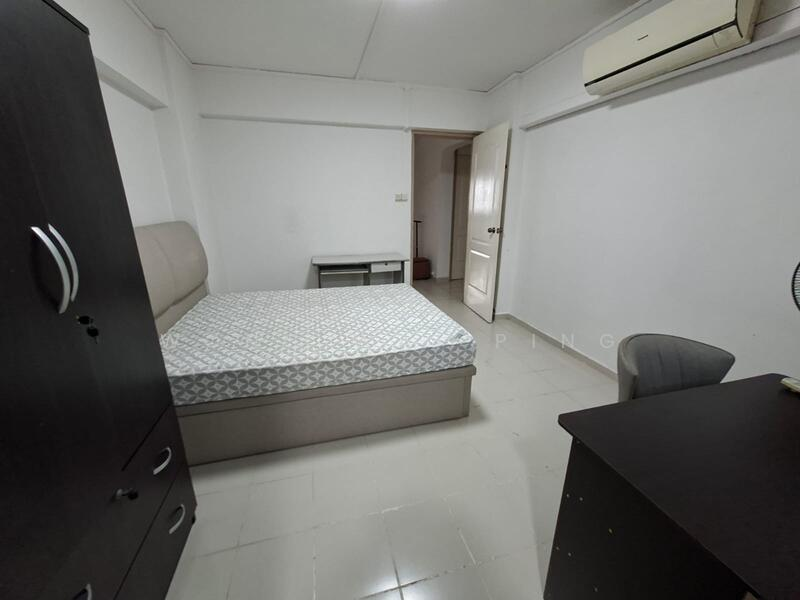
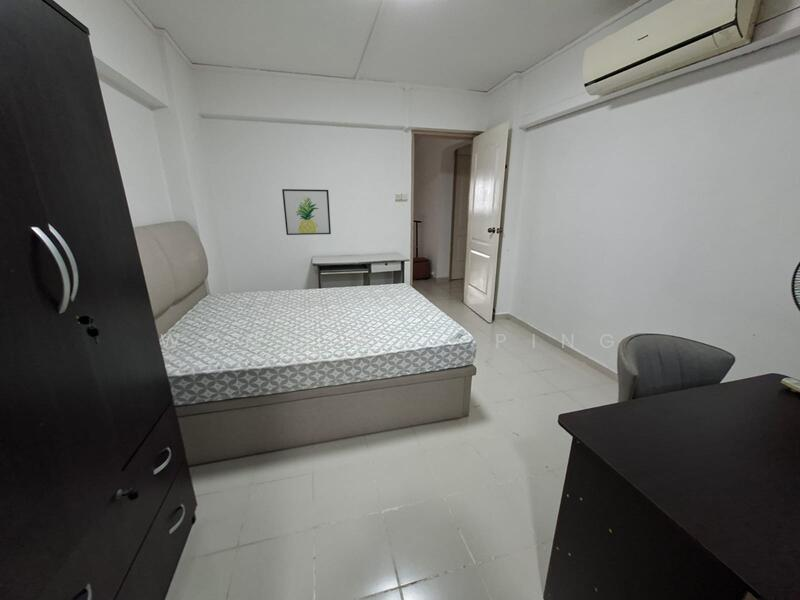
+ wall art (307, 212)
